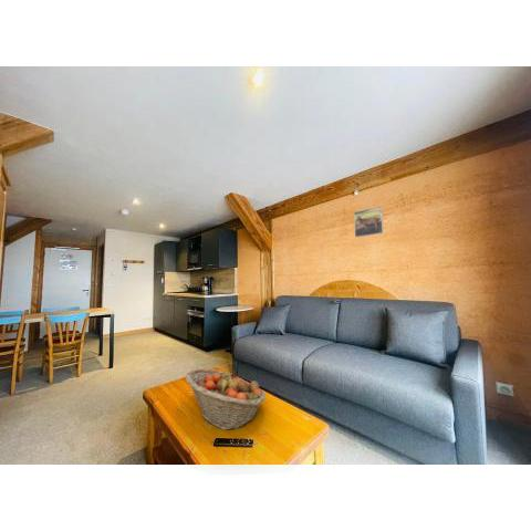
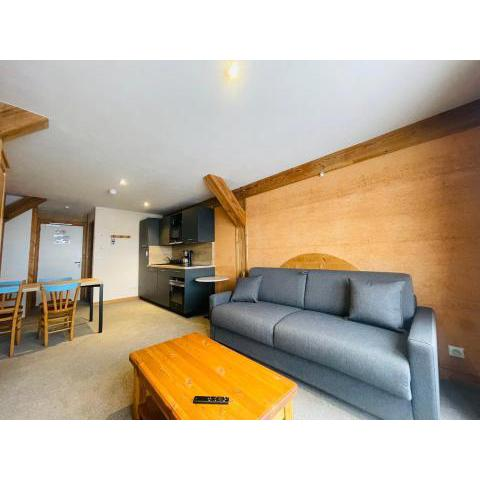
- fruit basket (225, 391)
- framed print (367, 222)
